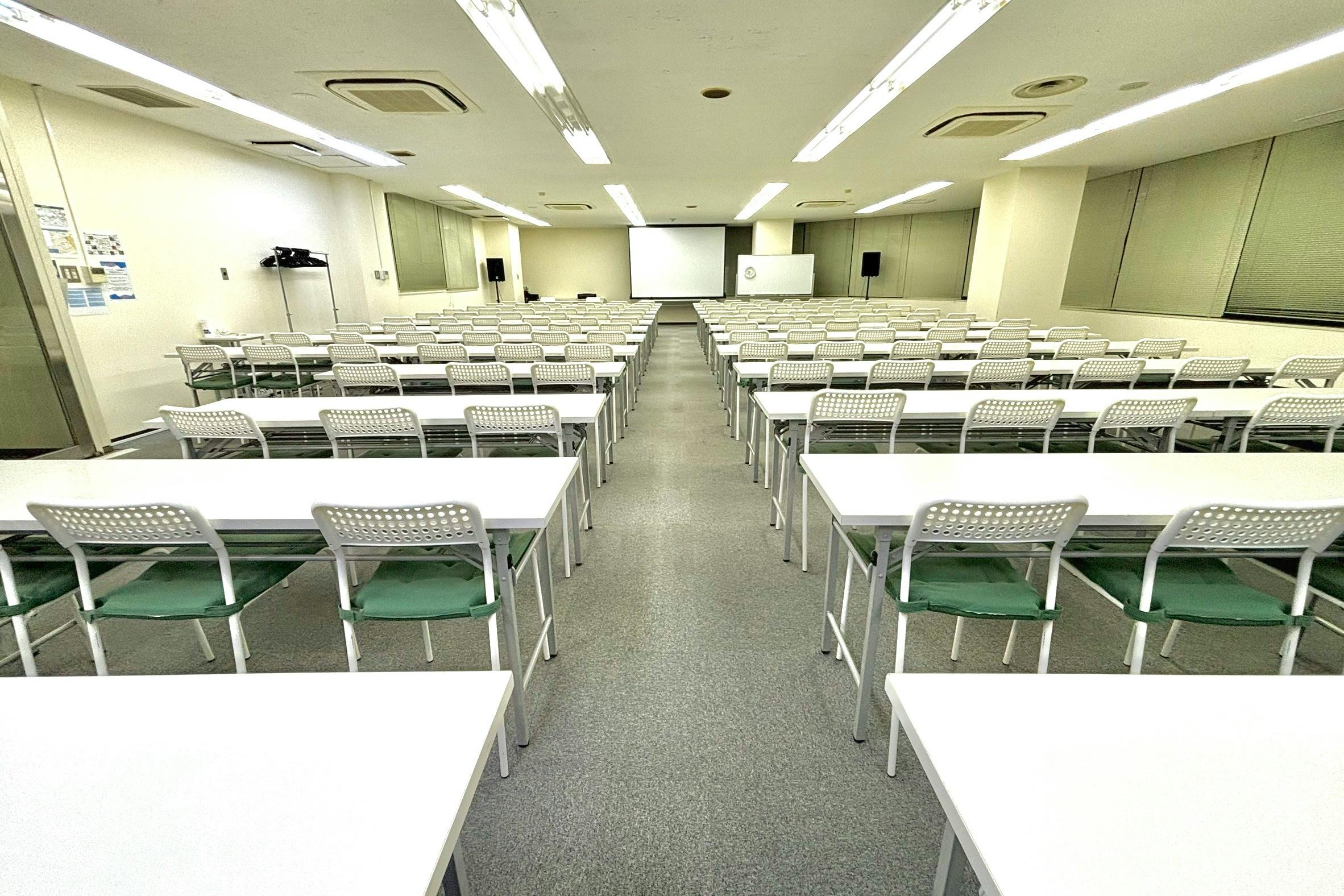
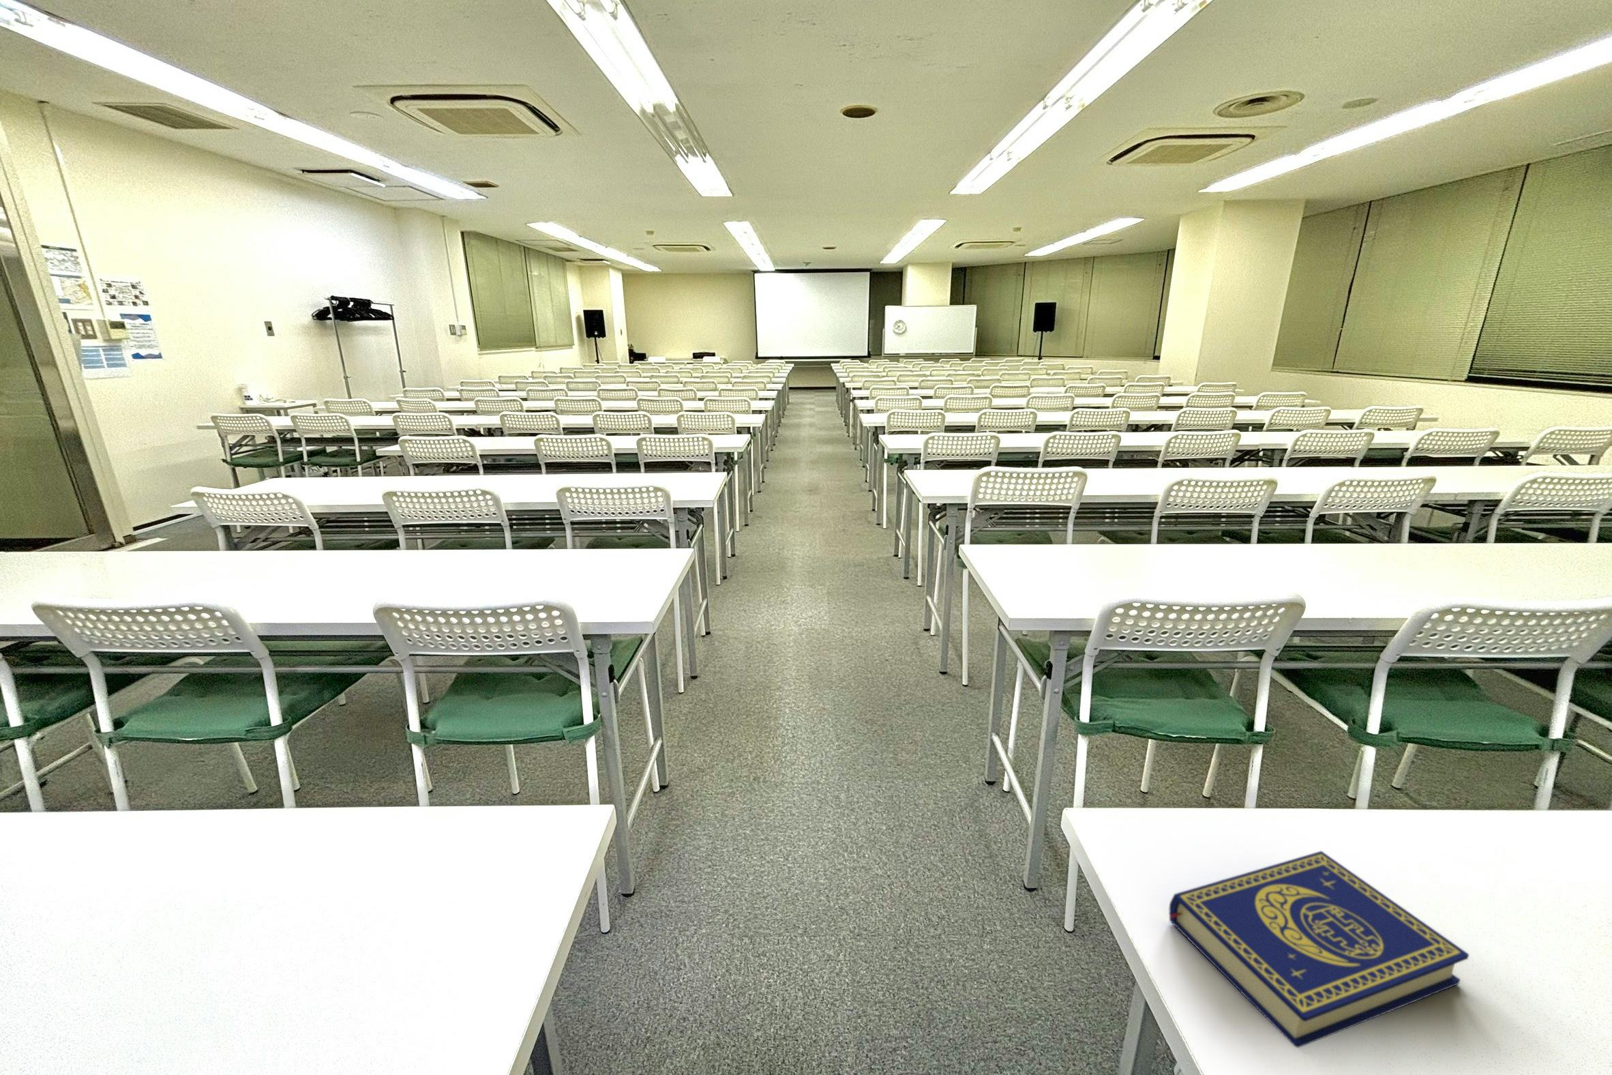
+ book (1305, 937)
